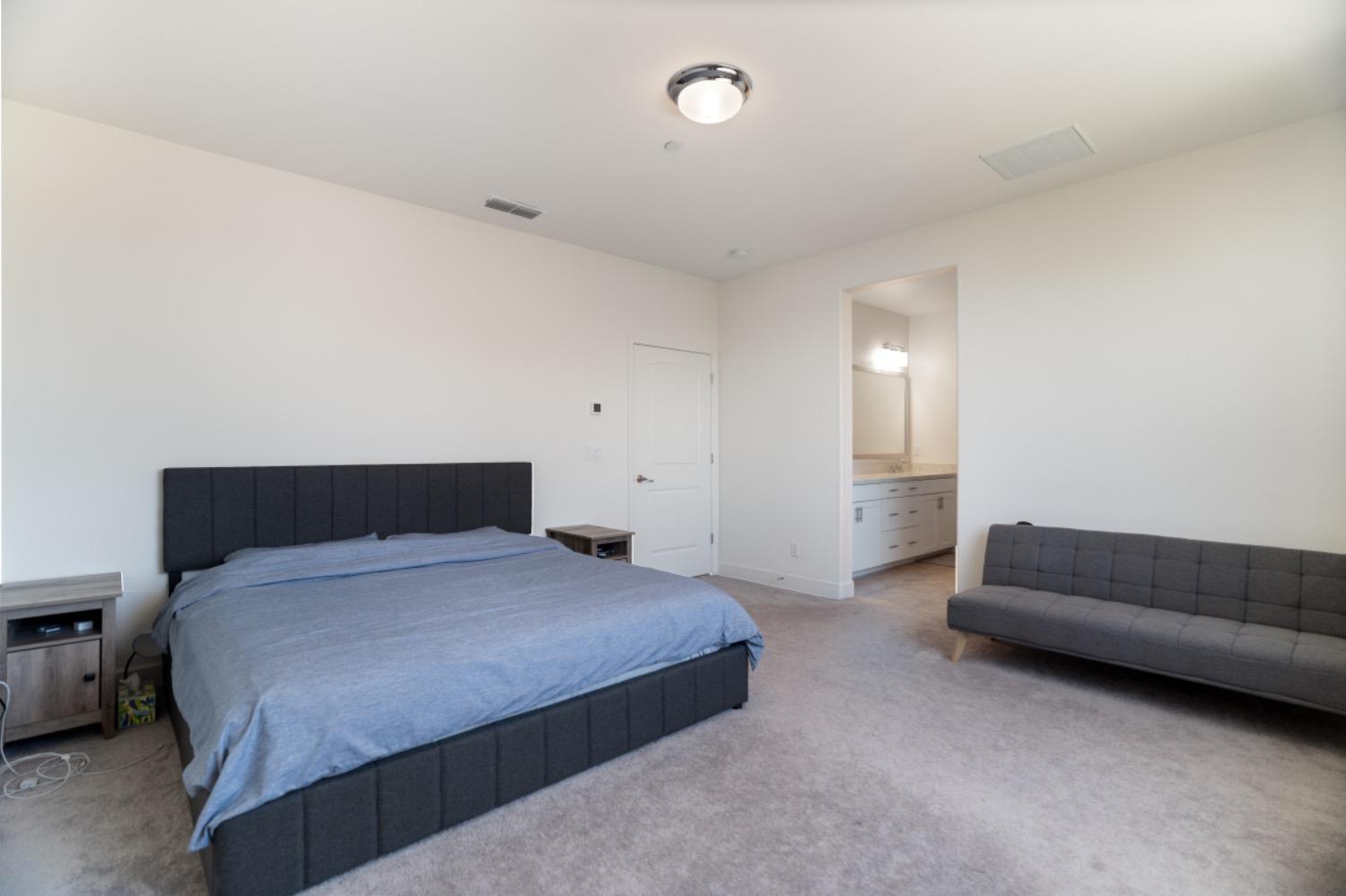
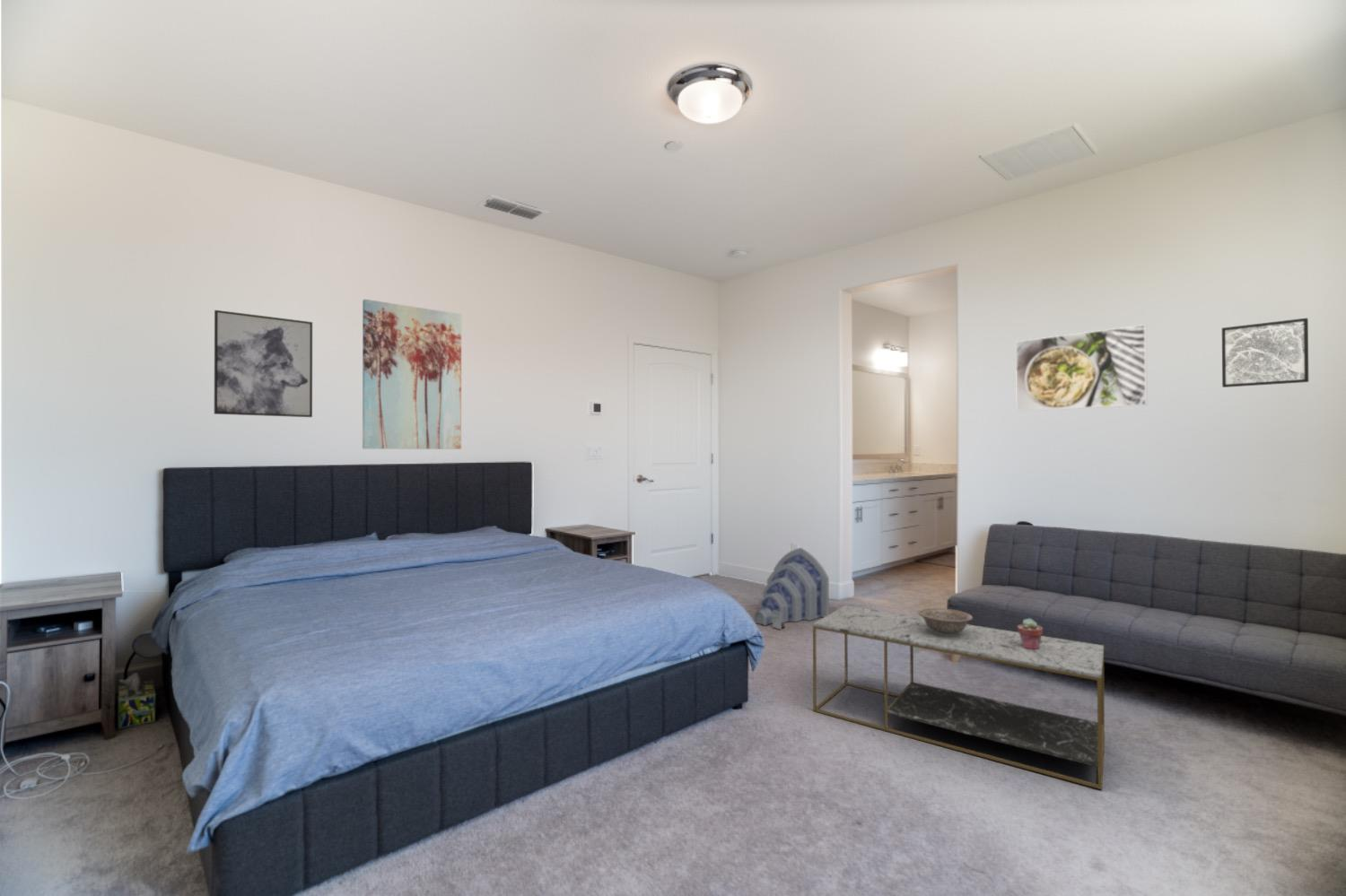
+ wall art (265, 366)
+ coffee table (949, 690)
+ wall art (1263, 353)
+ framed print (1077, 370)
+ wall art (414, 378)
+ decorative bowl (945, 623)
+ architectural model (781, 584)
+ potted succulent (1029, 632)
